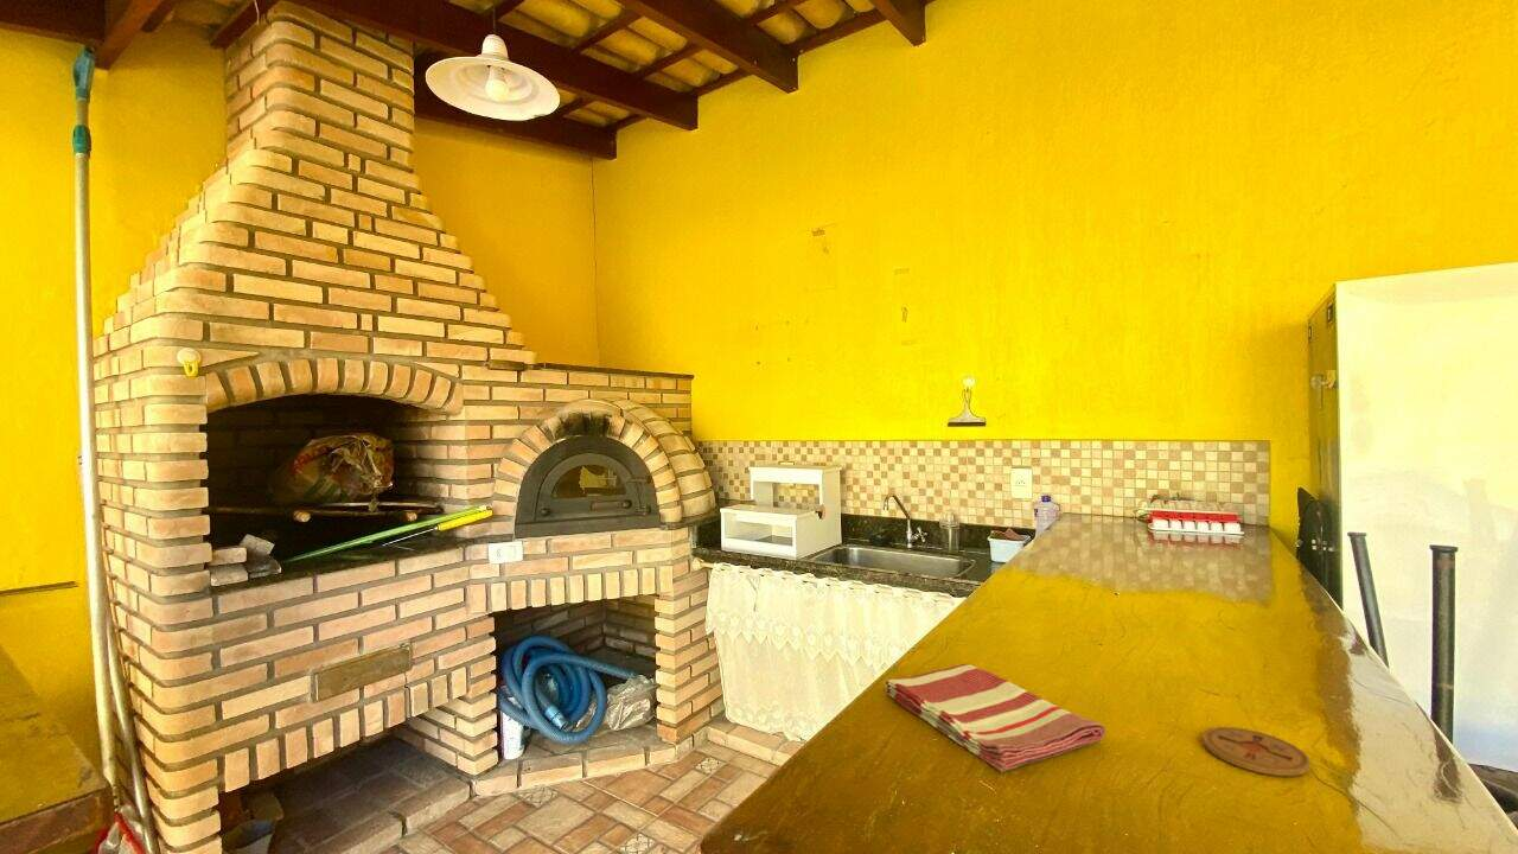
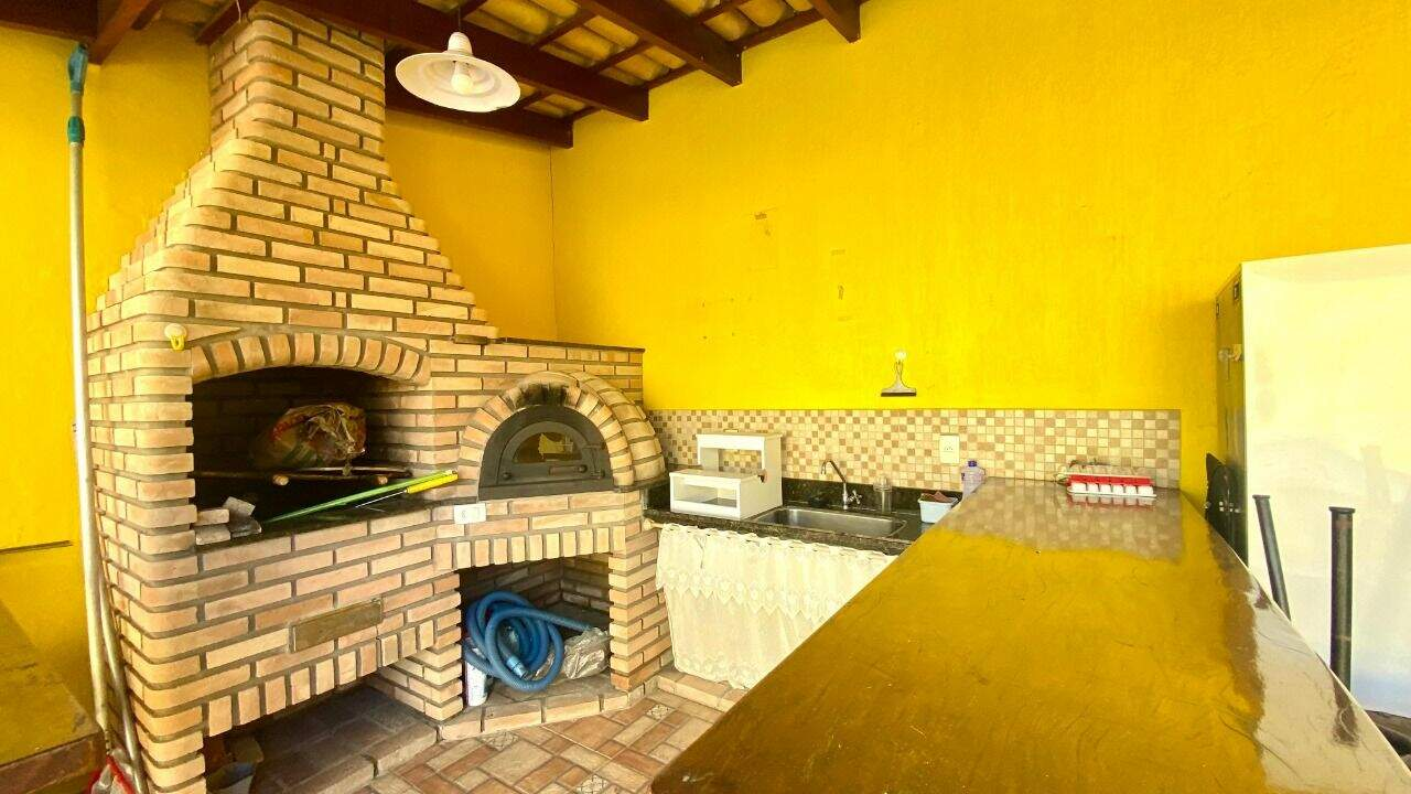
- coaster (1254, 750)
- dish towel (984, 706)
